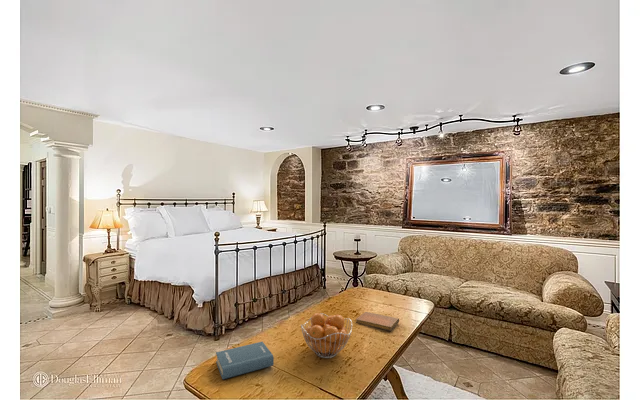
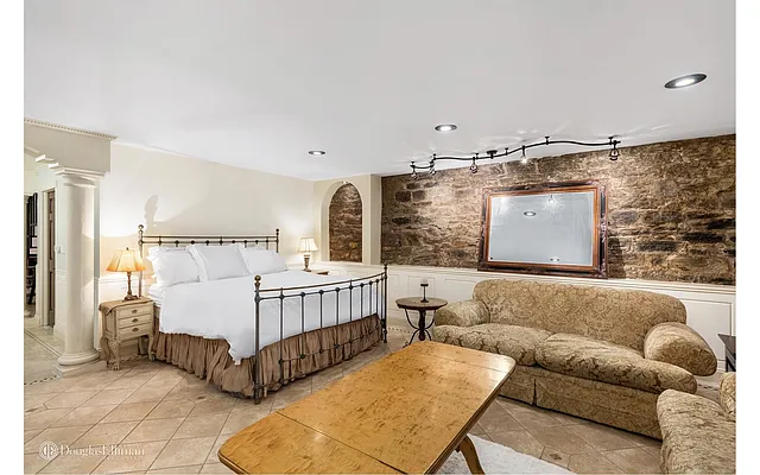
- hardback book (244, 359)
- fruit basket (326, 333)
- notebook (377, 320)
